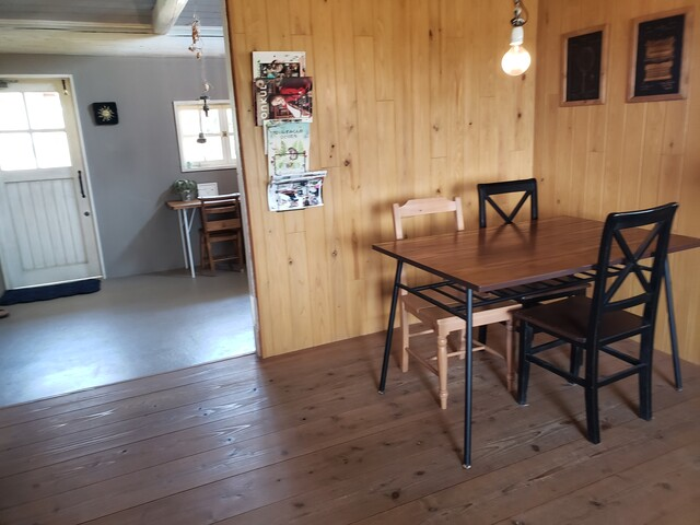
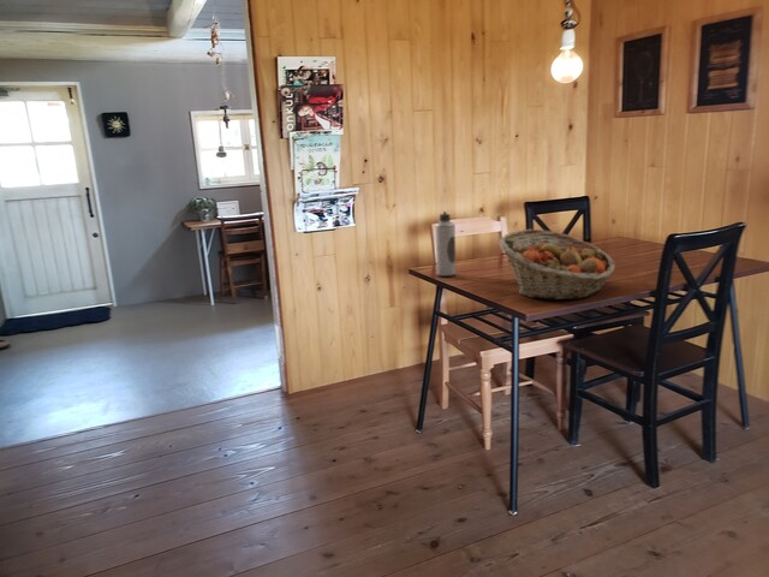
+ water bottle (445, 243)
+ fruit basket (555, 262)
